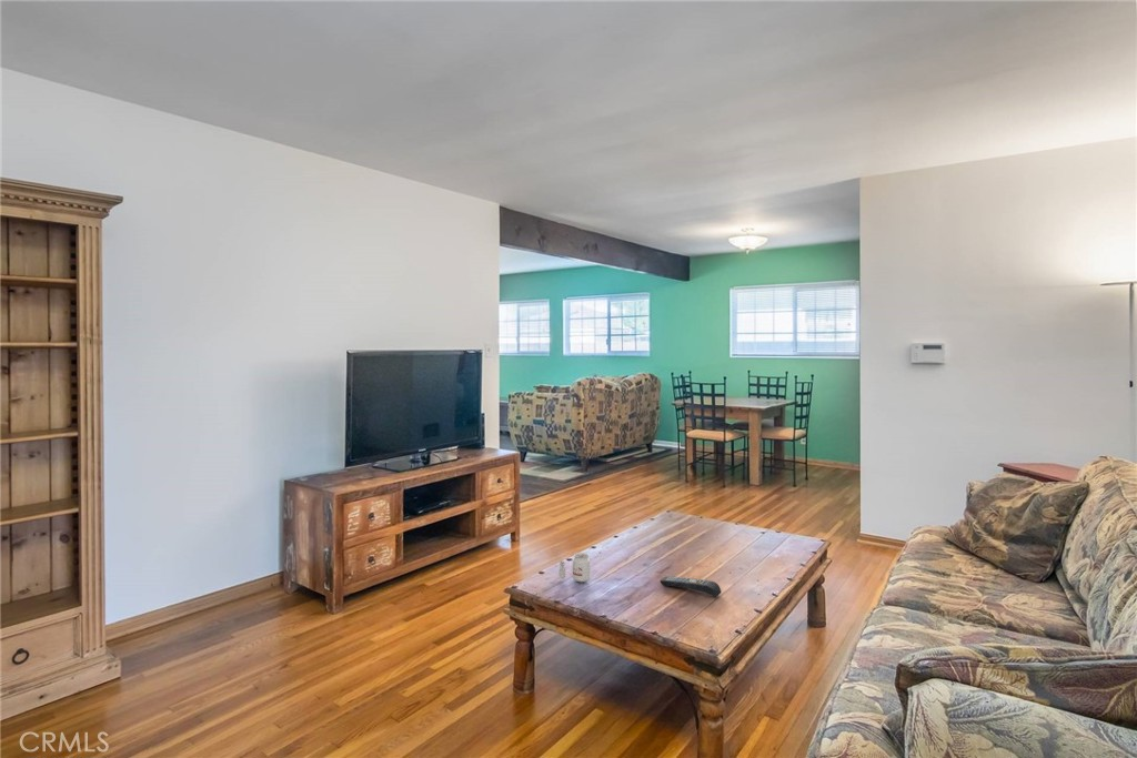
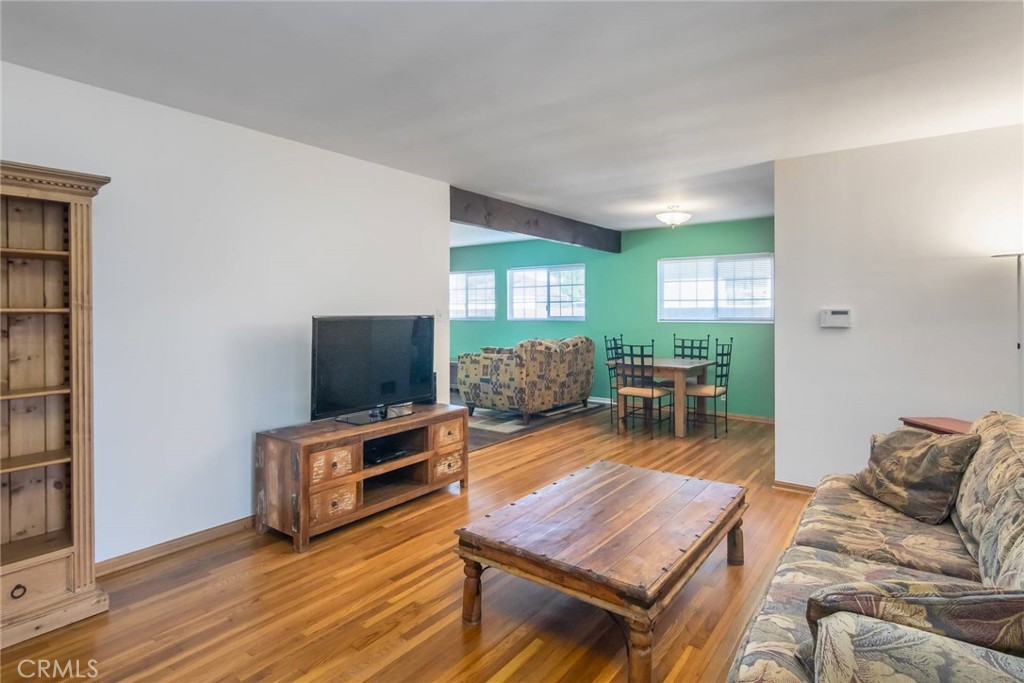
- candle (574, 567)
- remote control (690, 584)
